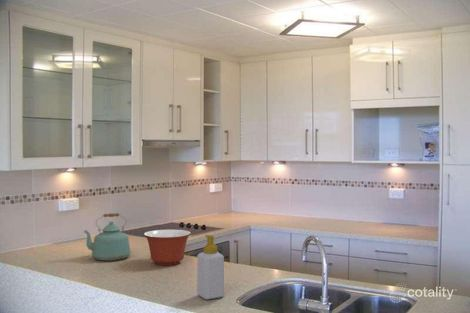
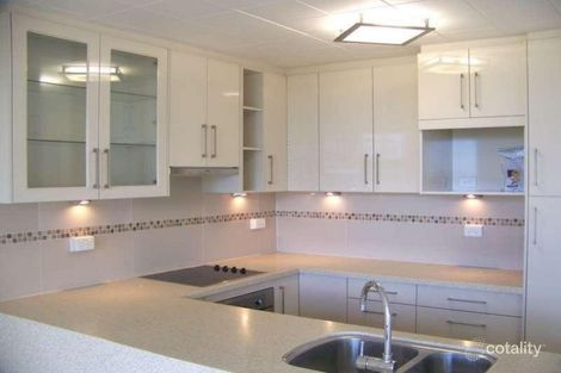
- mixing bowl (167, 247)
- soap bottle (210, 266)
- kettle (107, 235)
